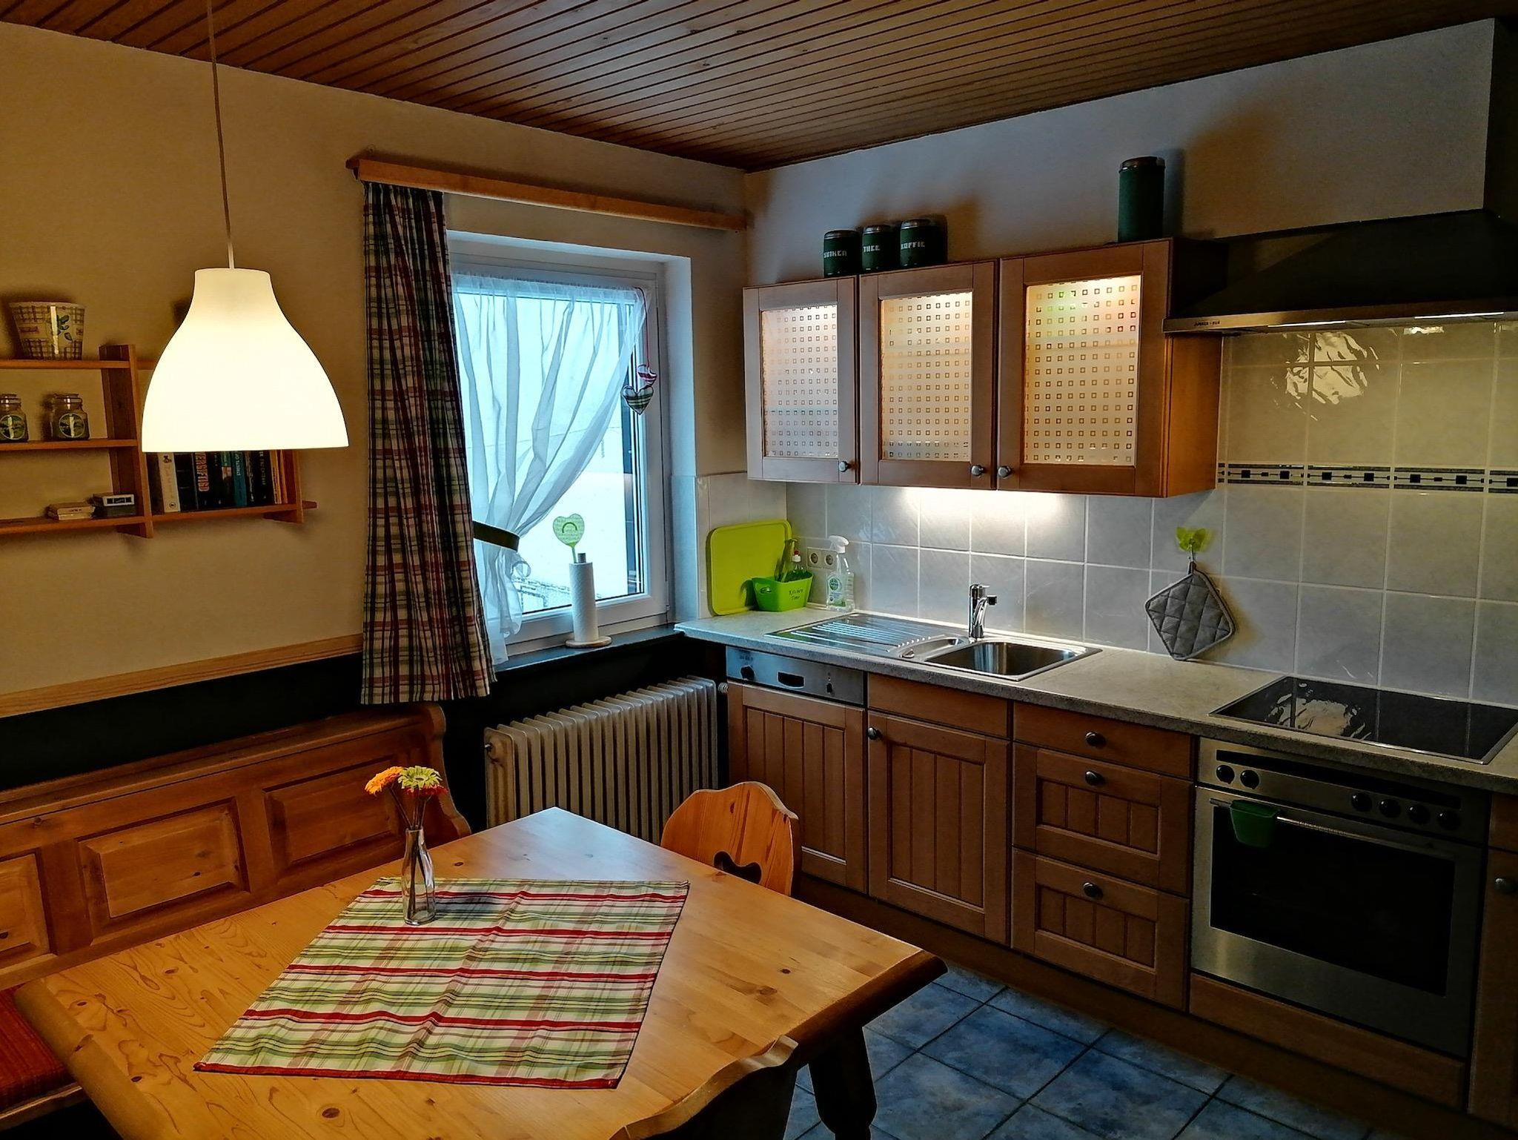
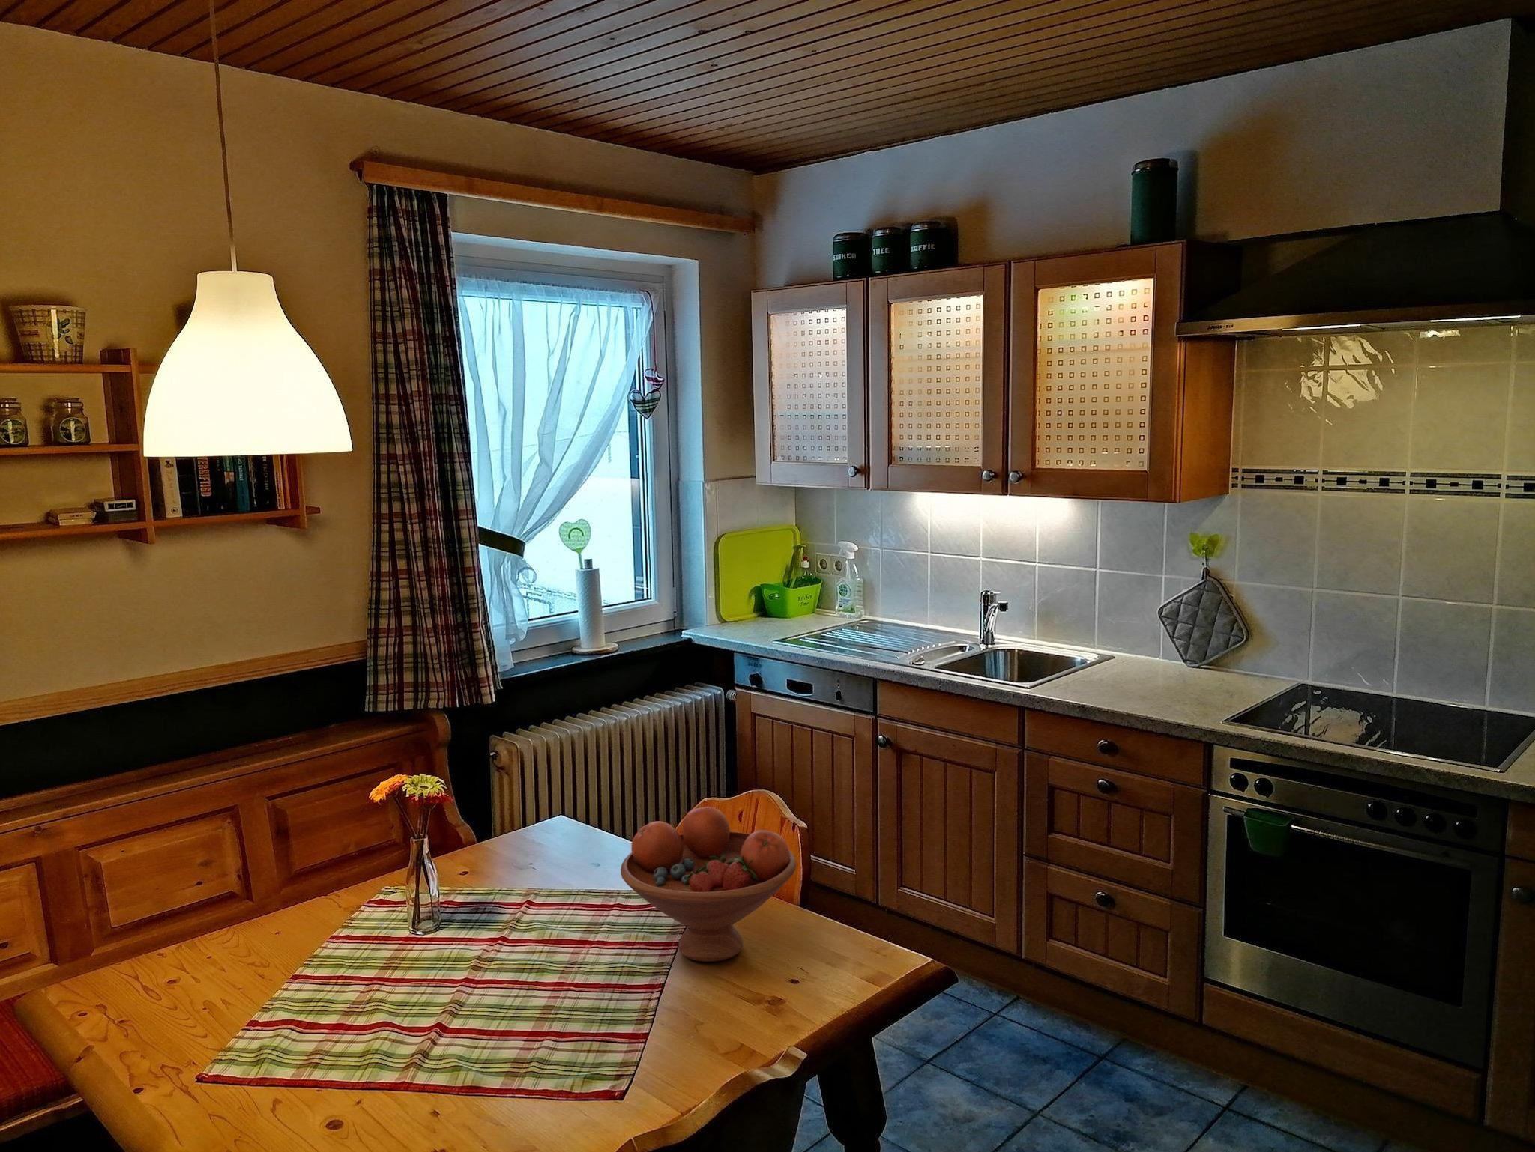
+ fruit bowl (709, 887)
